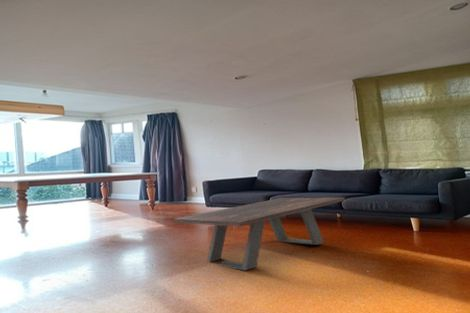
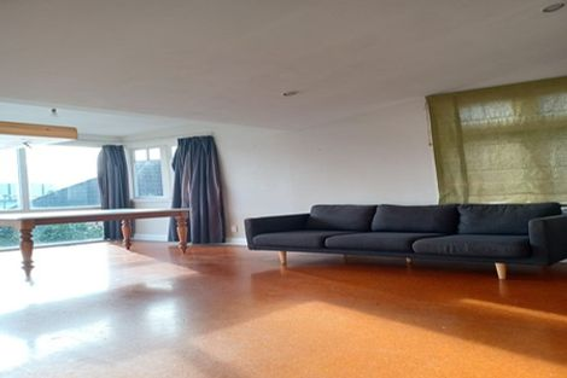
- coffee table (262, 229)
